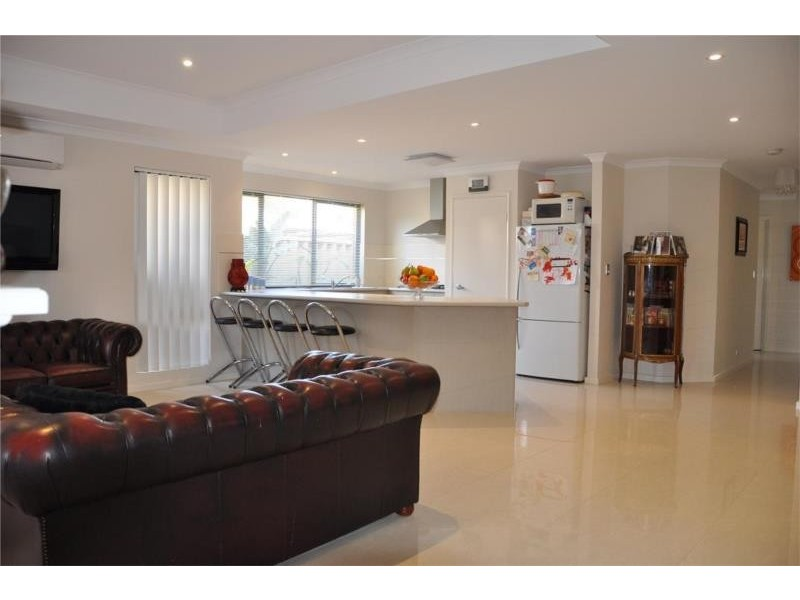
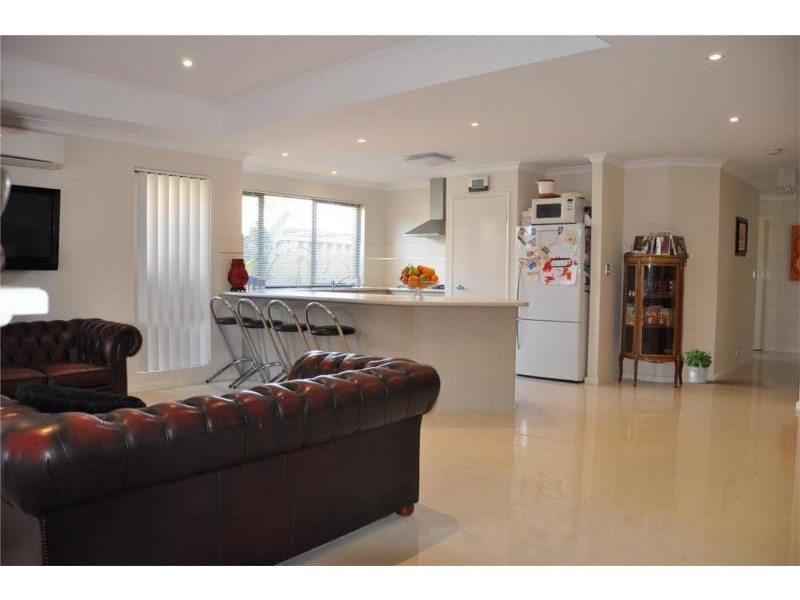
+ potted plant (697, 365)
